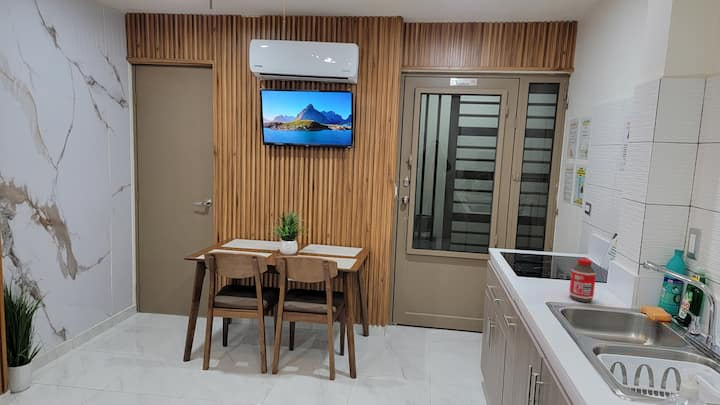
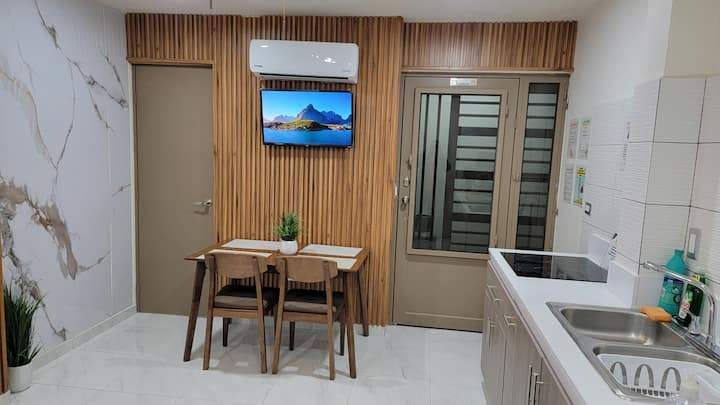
- bottle (582, 279)
